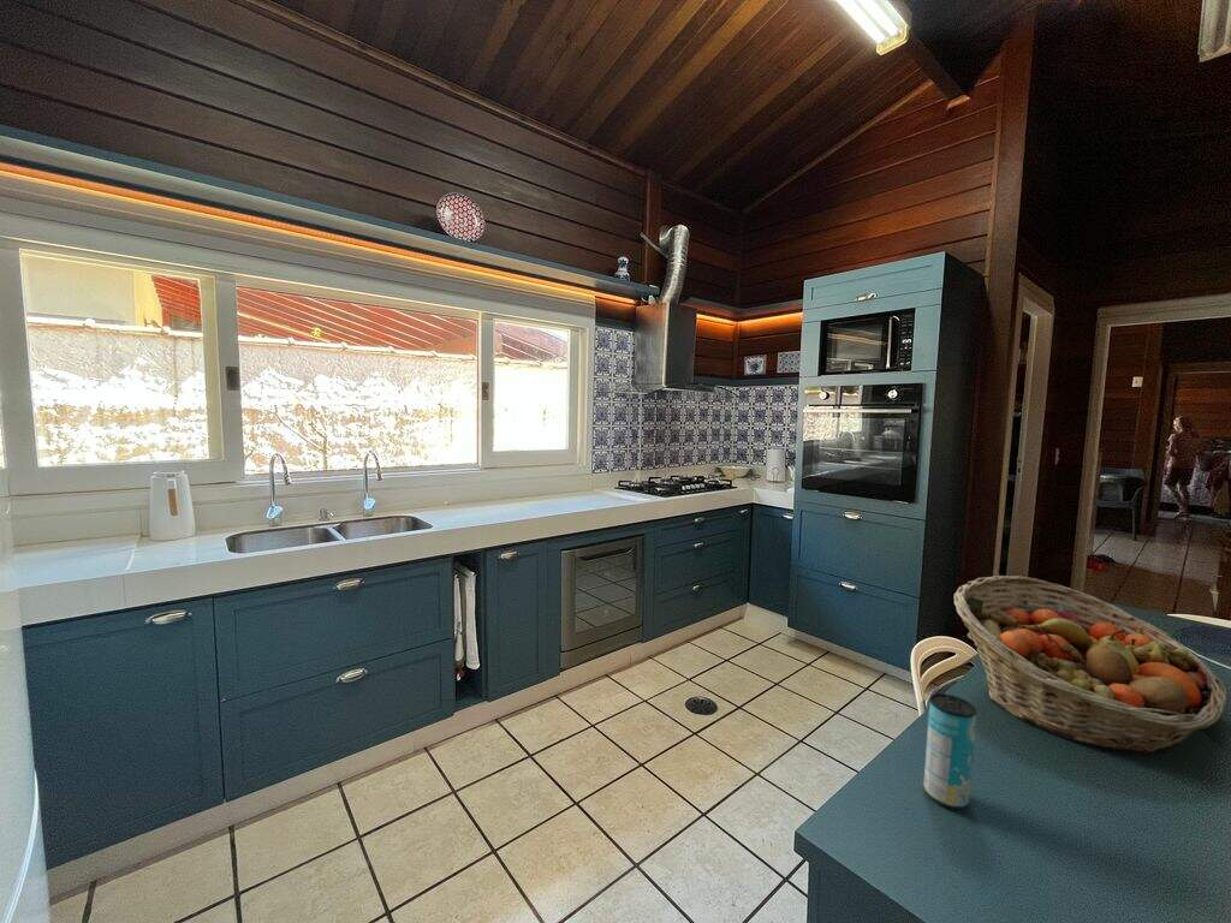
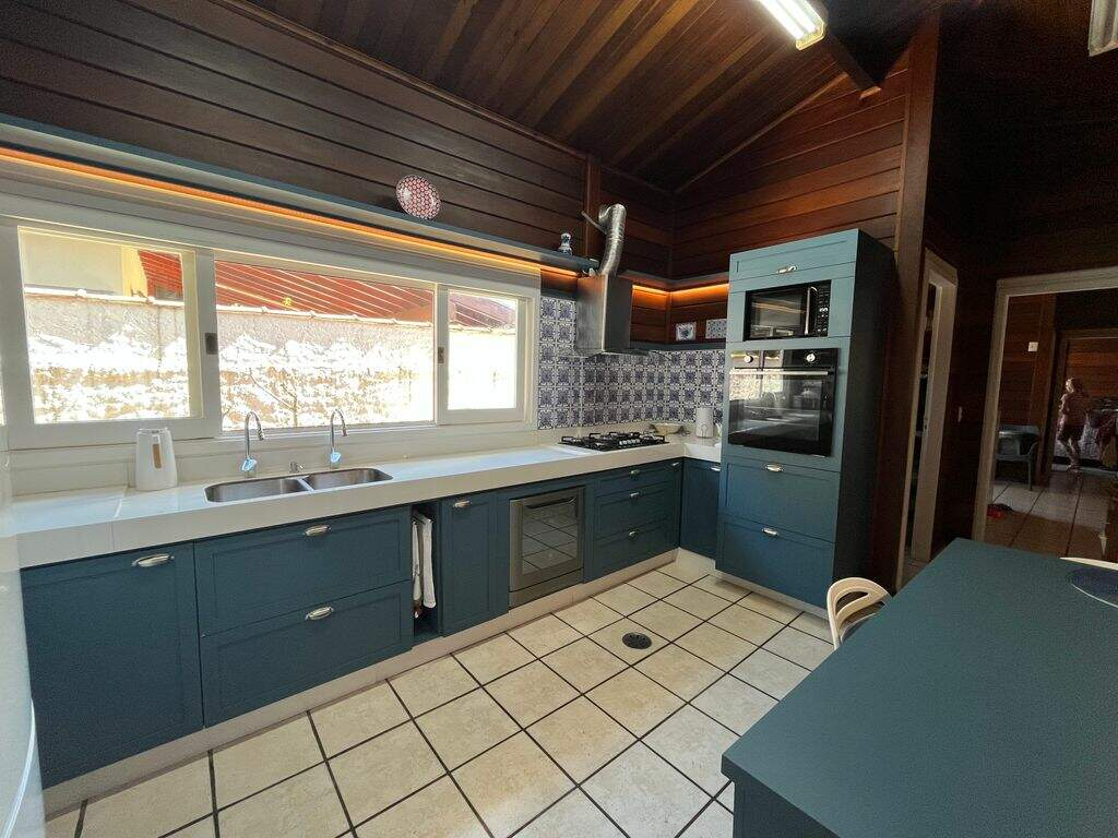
- beverage can (948, 750)
- fruit basket (1075, 654)
